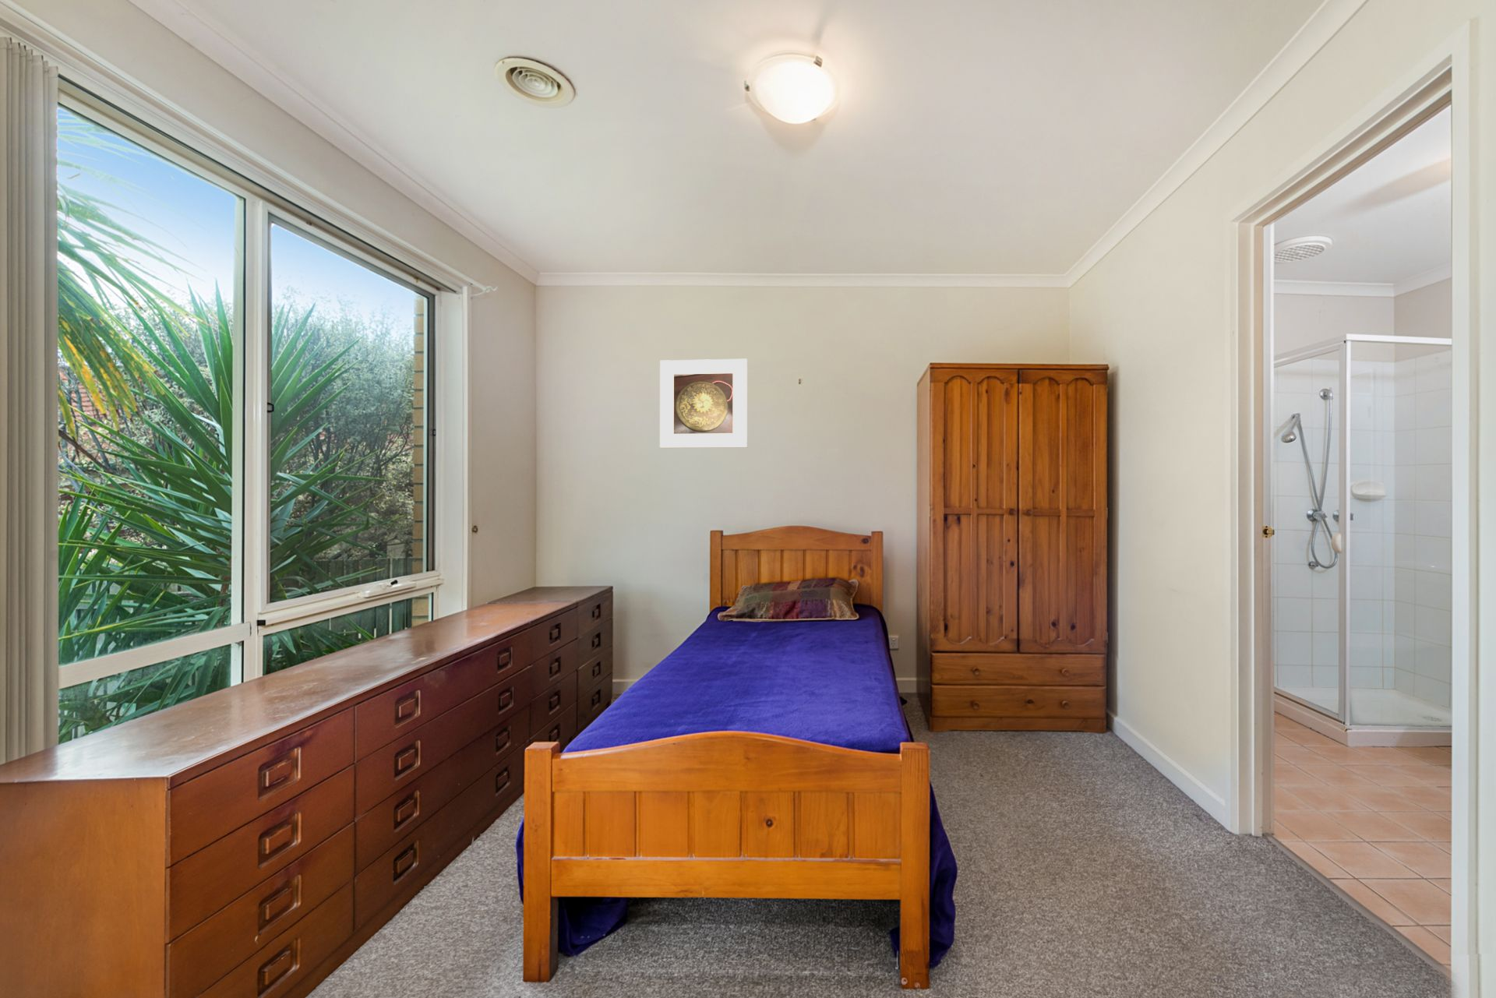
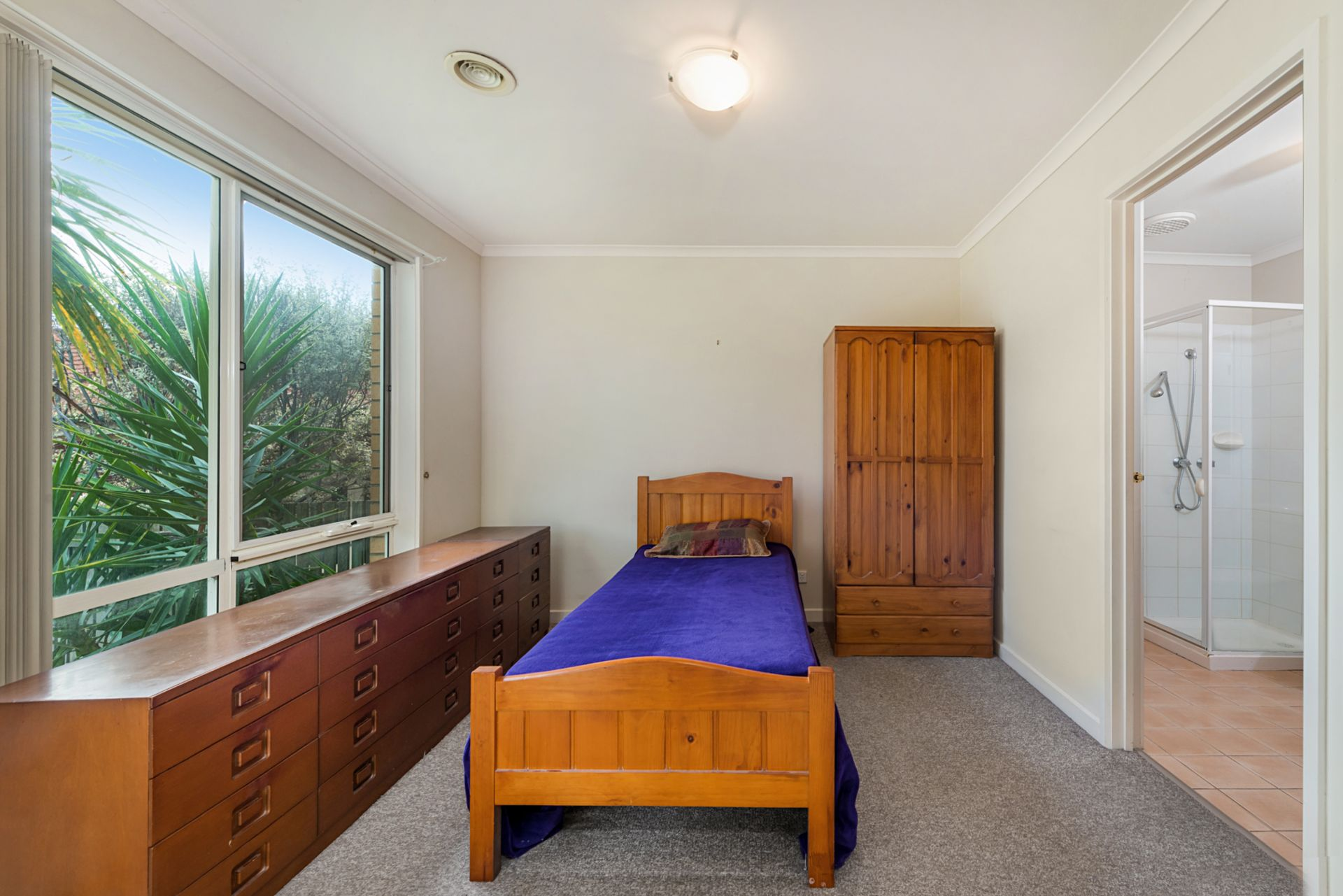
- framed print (703, 403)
